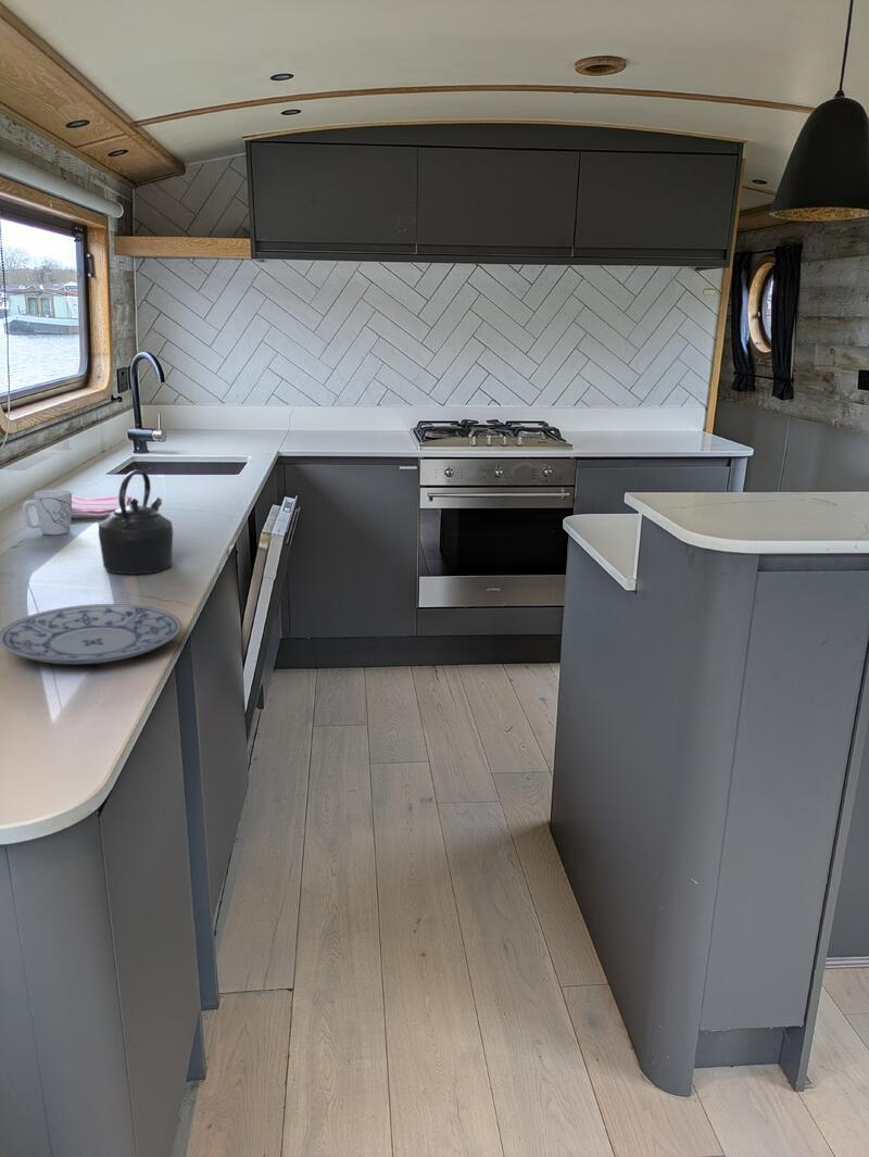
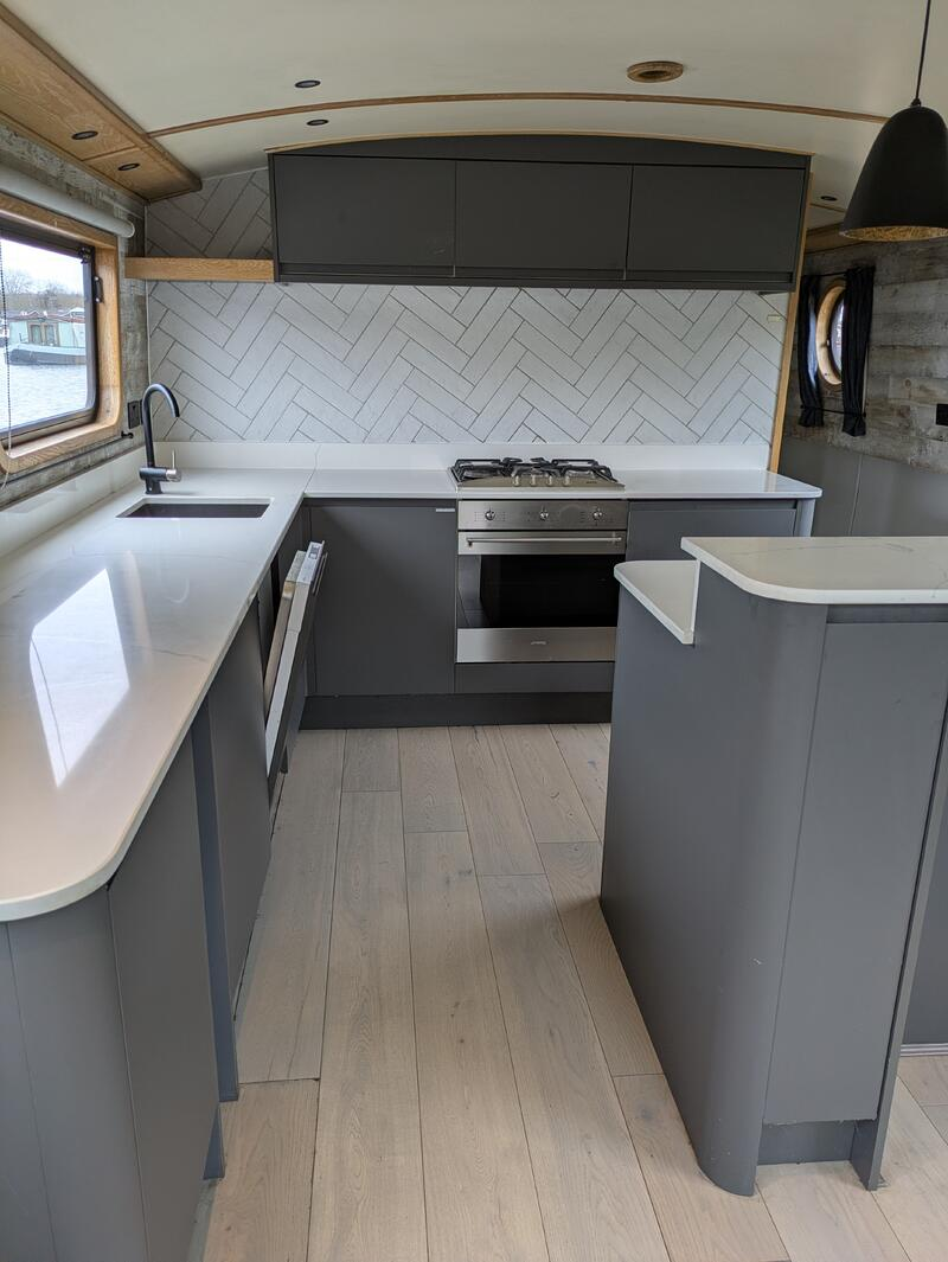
- mug (48, 513)
- plate (92, 637)
- dish towel (96, 503)
- kettle (141, 515)
